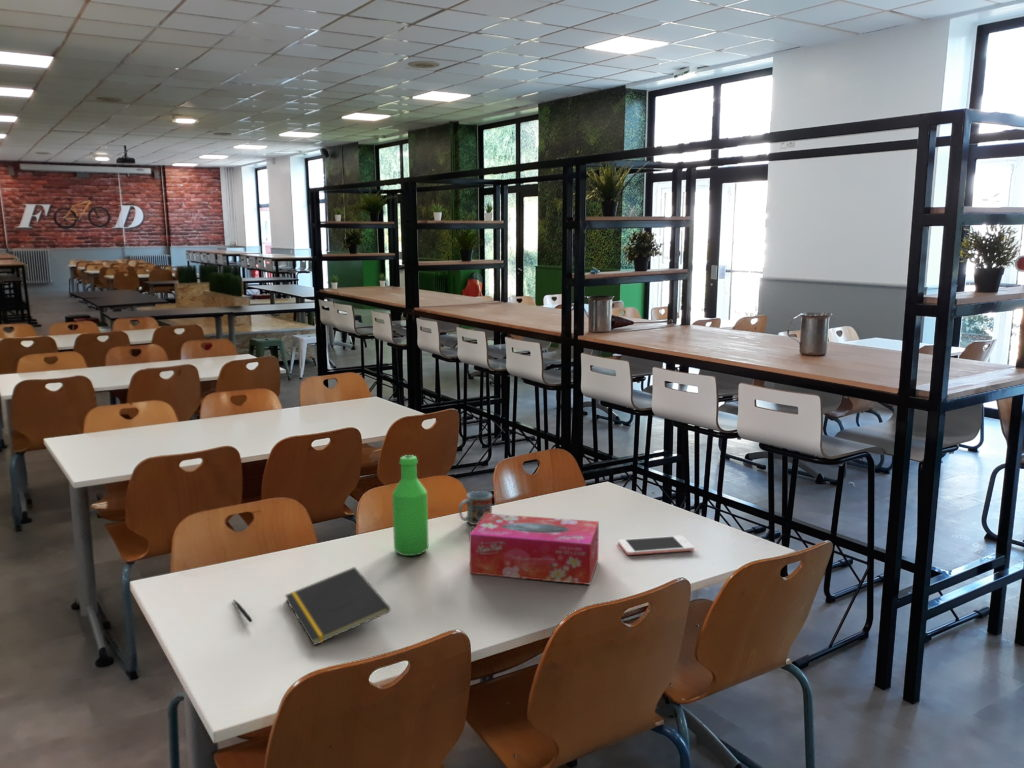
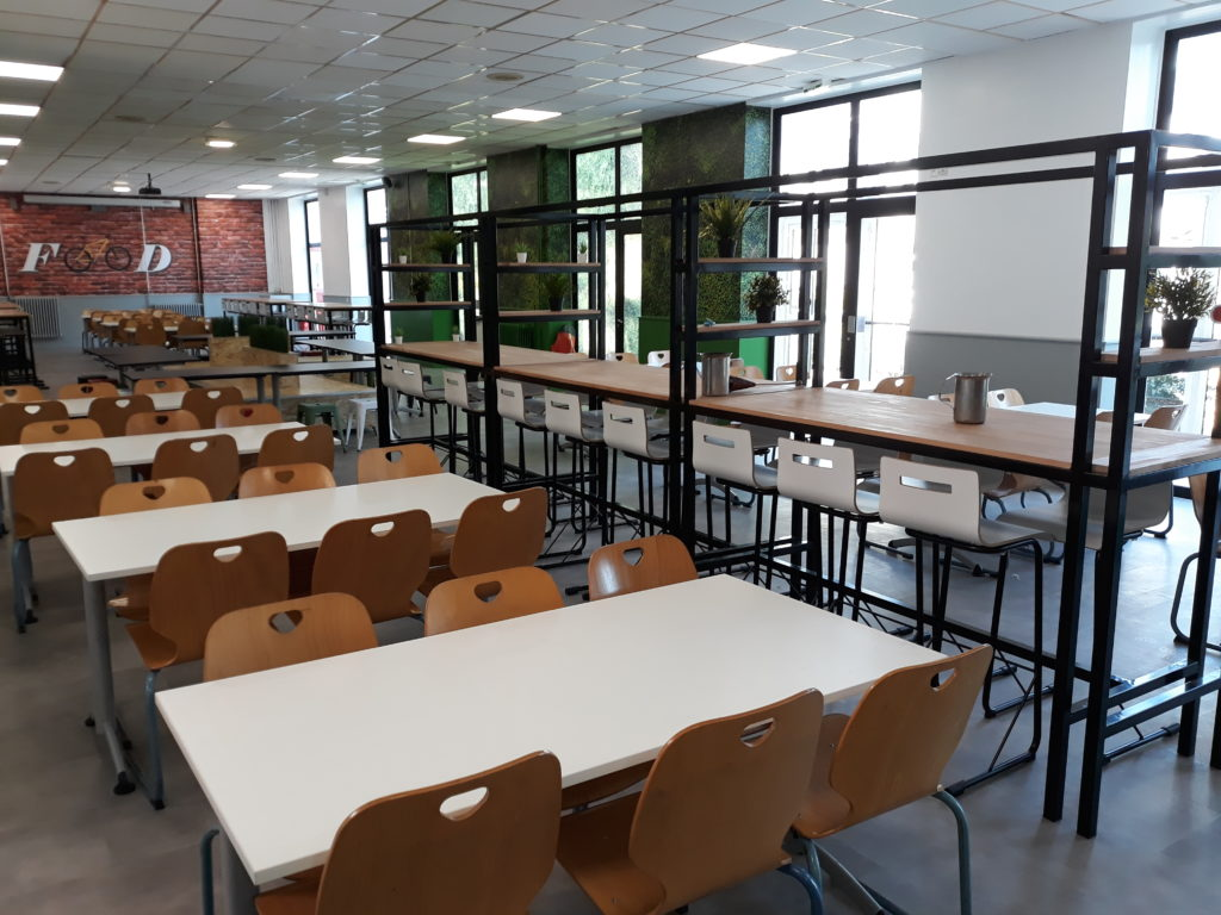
- pen (242, 609)
- tissue box (535, 547)
- cell phone (655, 545)
- bottle (410, 504)
- cup (475, 508)
- notepad (335, 603)
